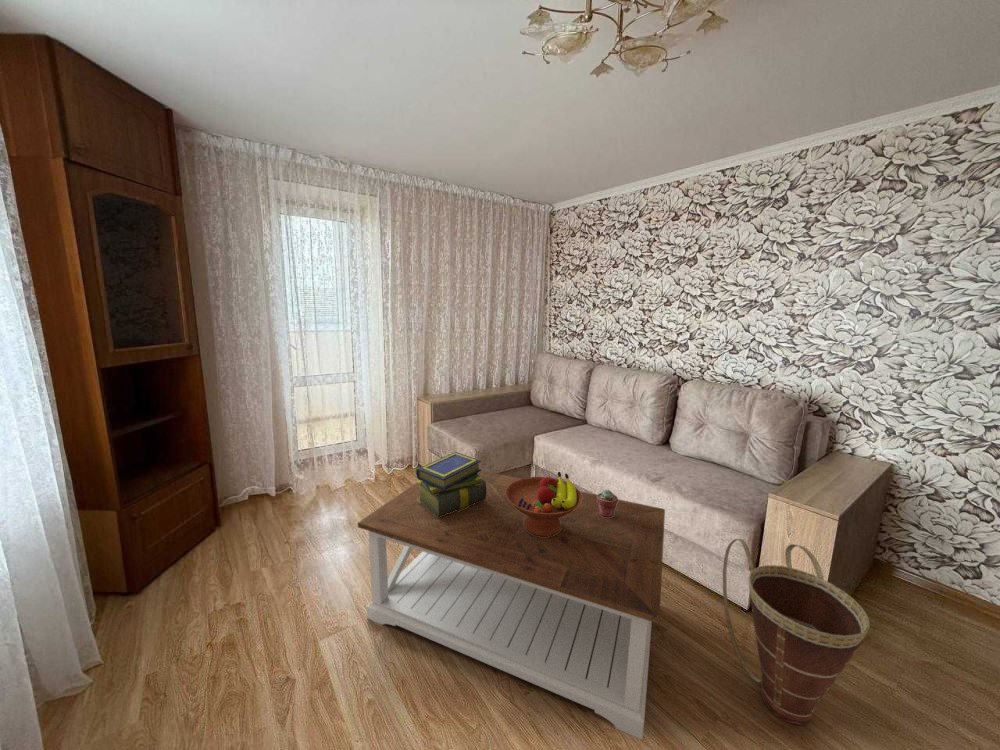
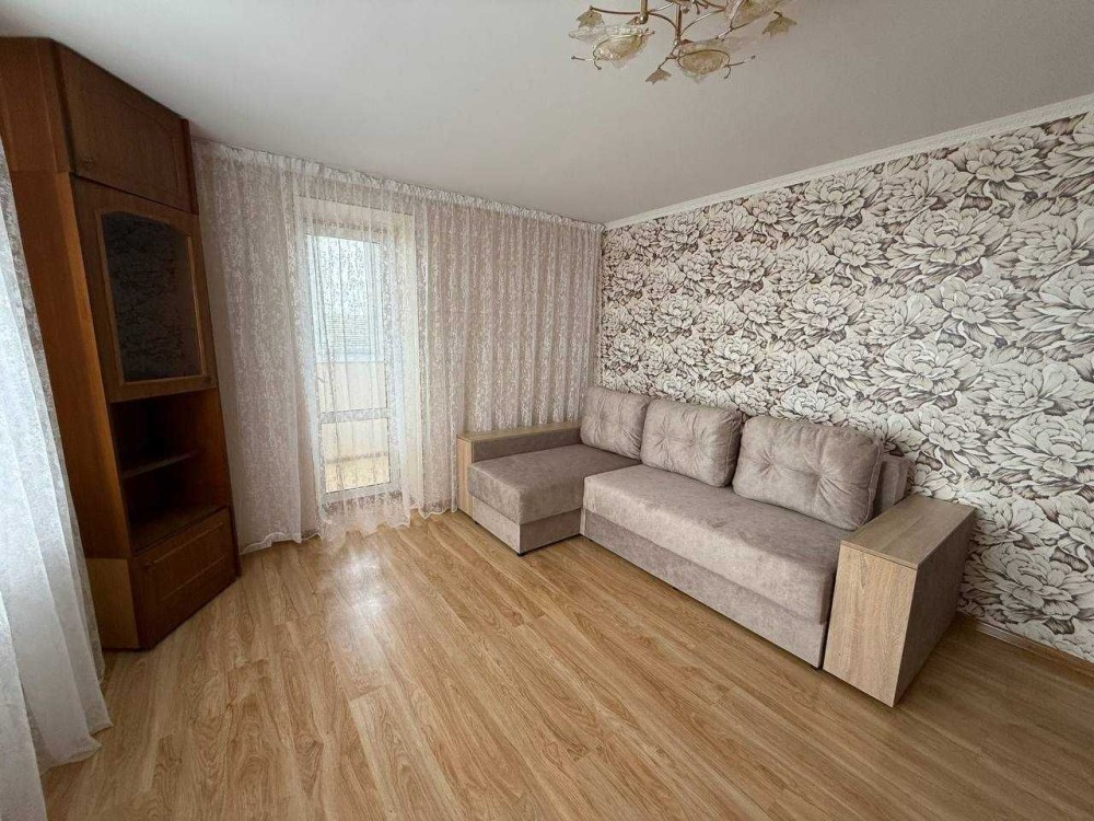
- potted succulent (607, 501)
- fruit bowl (542, 503)
- coffee table (516, 563)
- basket (779, 623)
- stack of books (451, 482)
